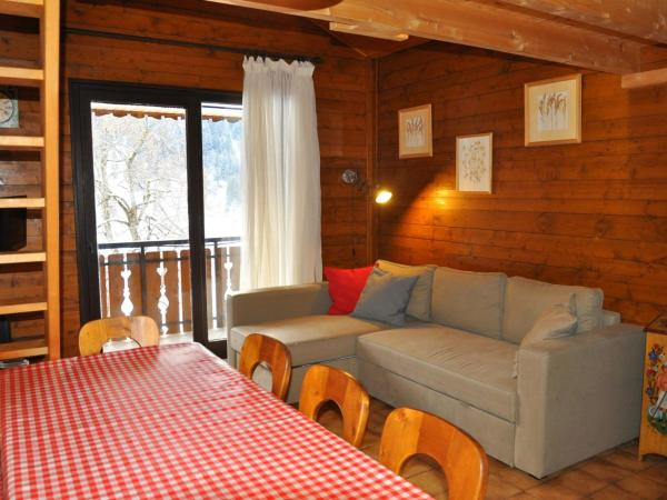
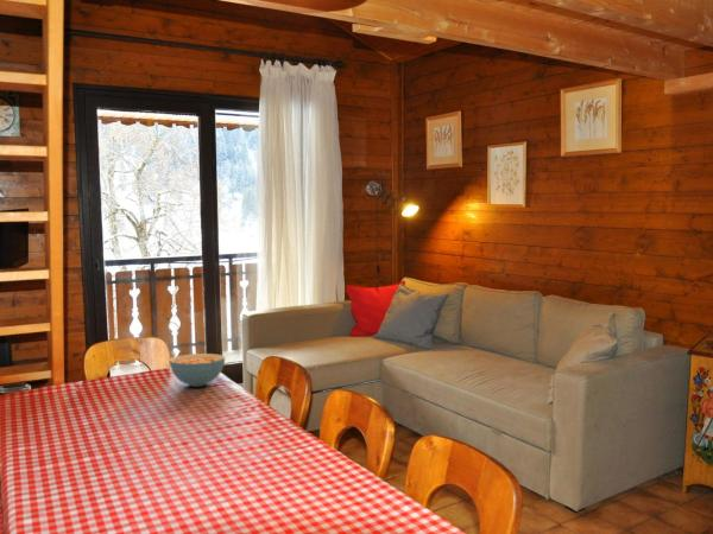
+ cereal bowl (197, 371)
